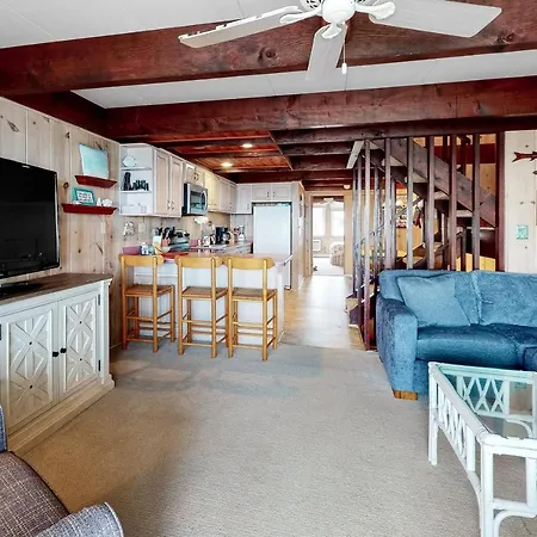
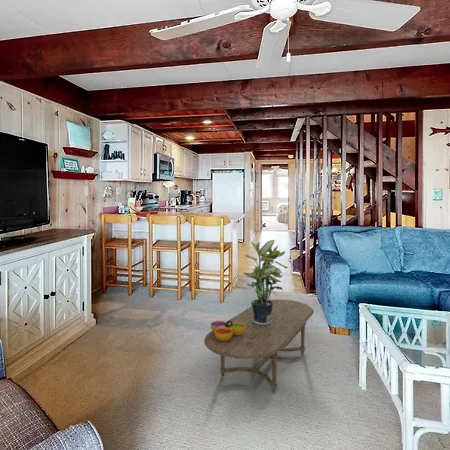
+ decorative bowl (225, 328)
+ coffee table (265, 342)
+ potted plant (265, 280)
